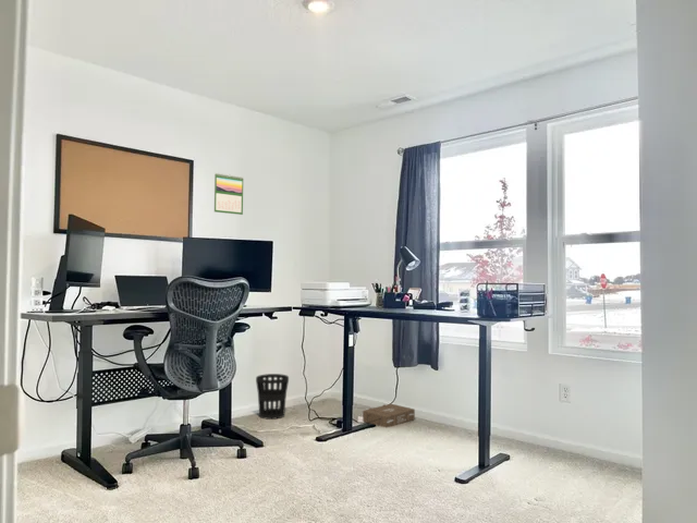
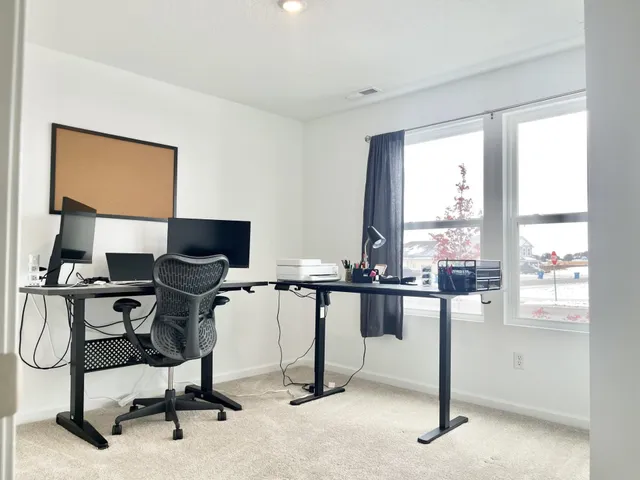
- calendar (229, 193)
- wastebasket (271, 396)
- ammunition box (388, 414)
